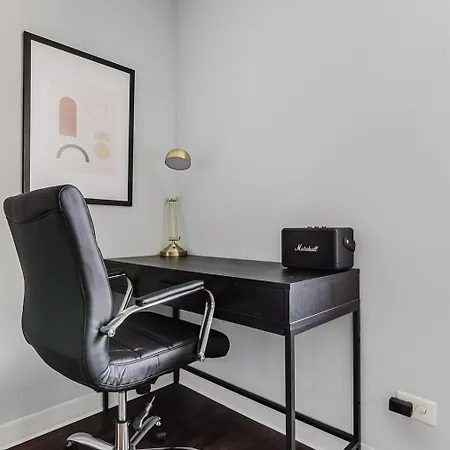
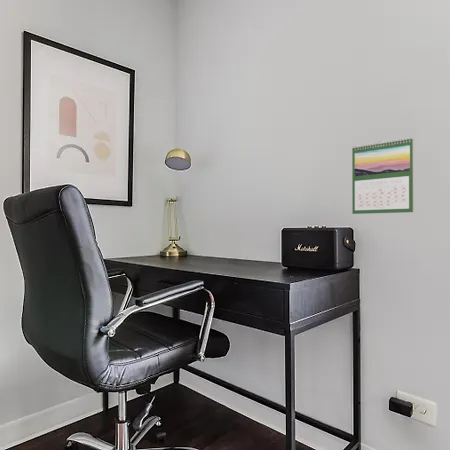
+ calendar (381, 176)
